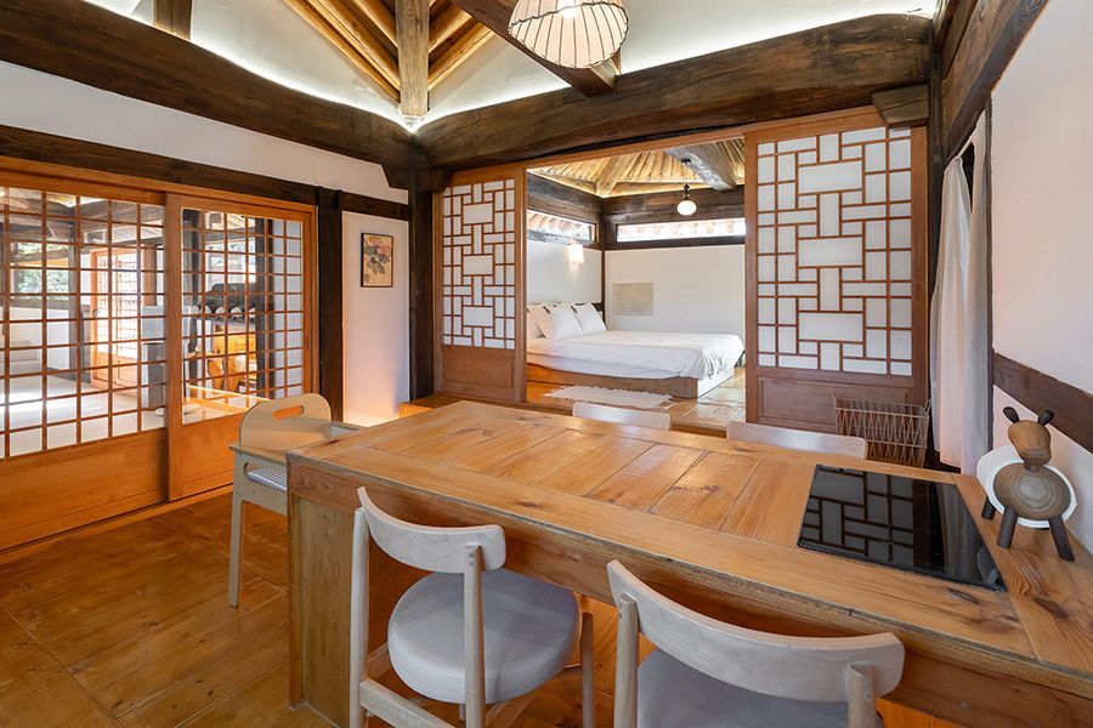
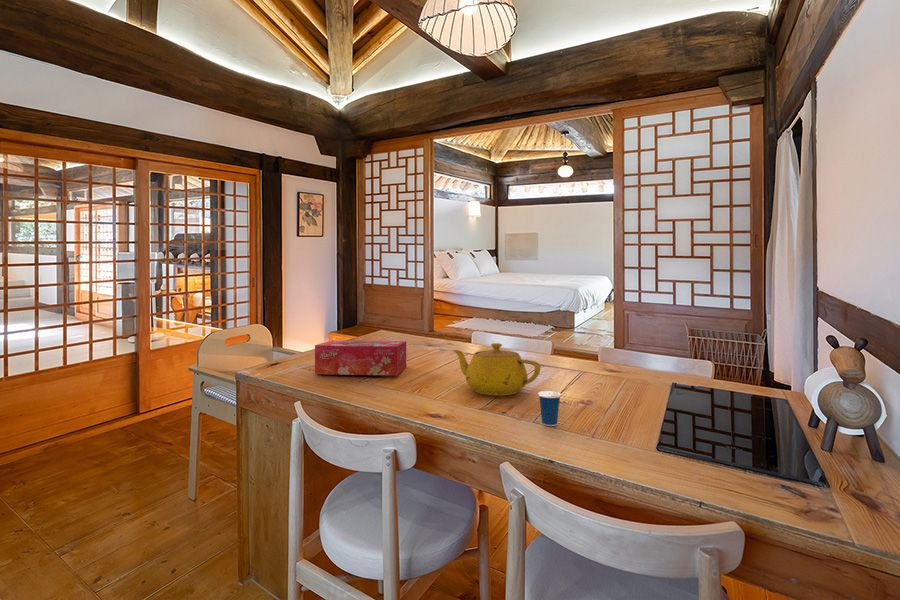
+ tissue box (362, 356)
+ cup (549, 400)
+ teapot (493, 367)
